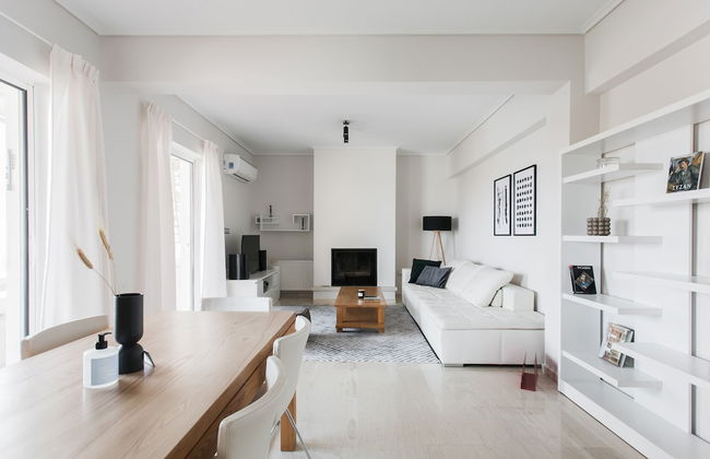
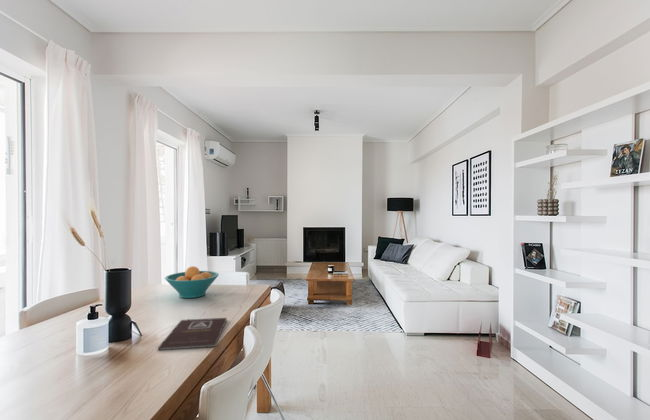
+ book (196, 332)
+ fruit bowl (192, 280)
